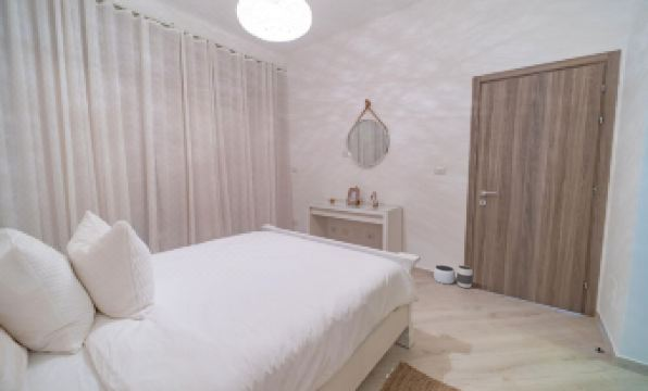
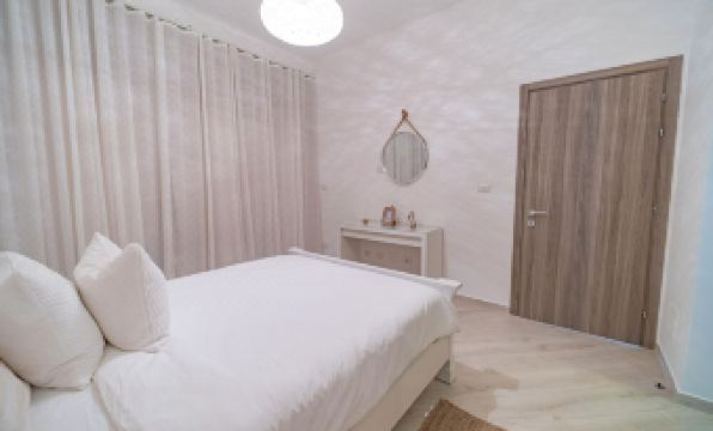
- waste basket (452, 273)
